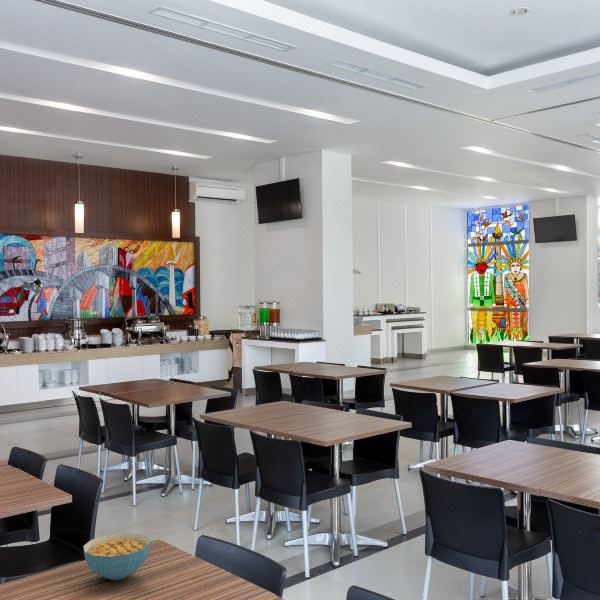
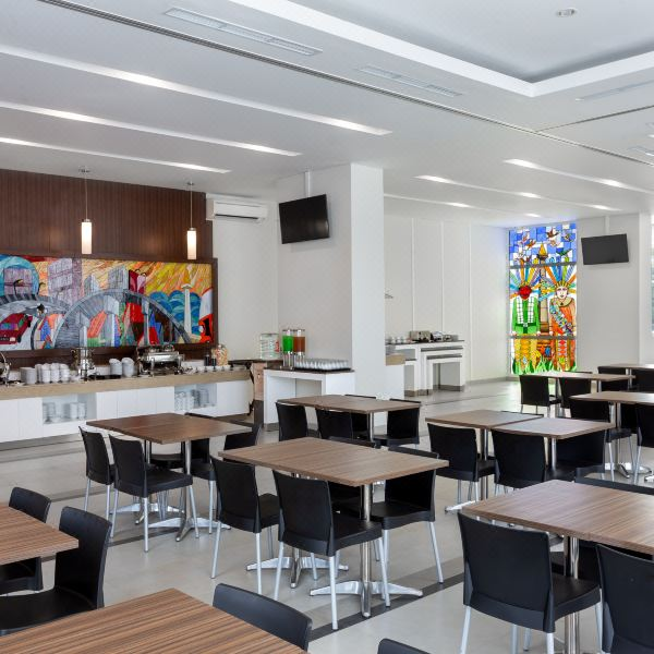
- cereal bowl (117, 560)
